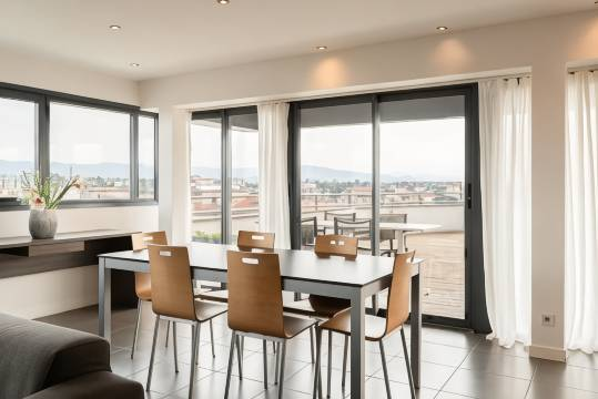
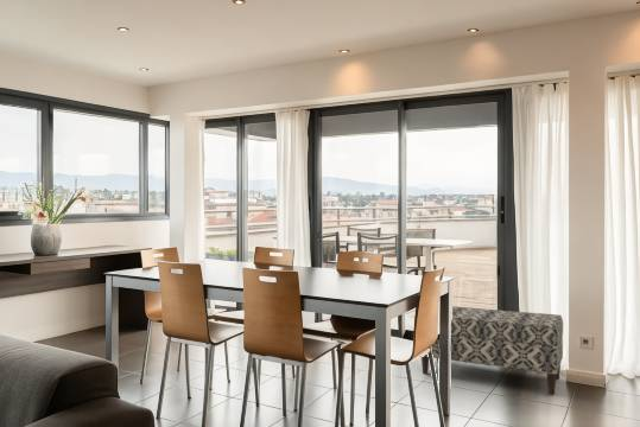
+ bench (489, 345)
